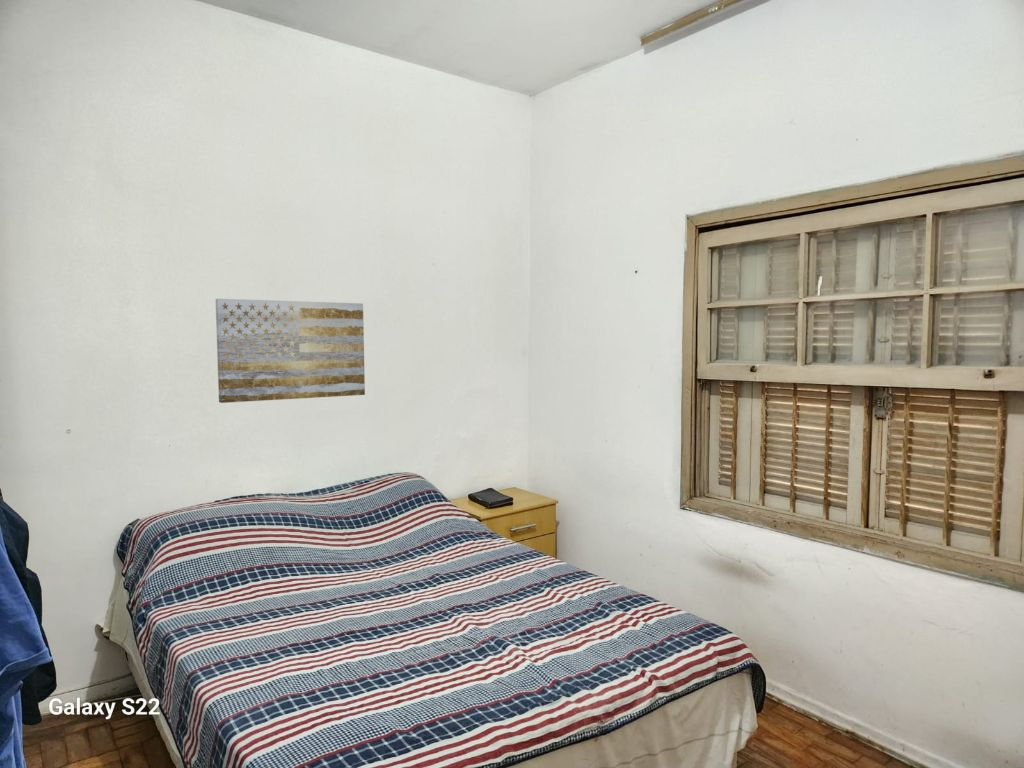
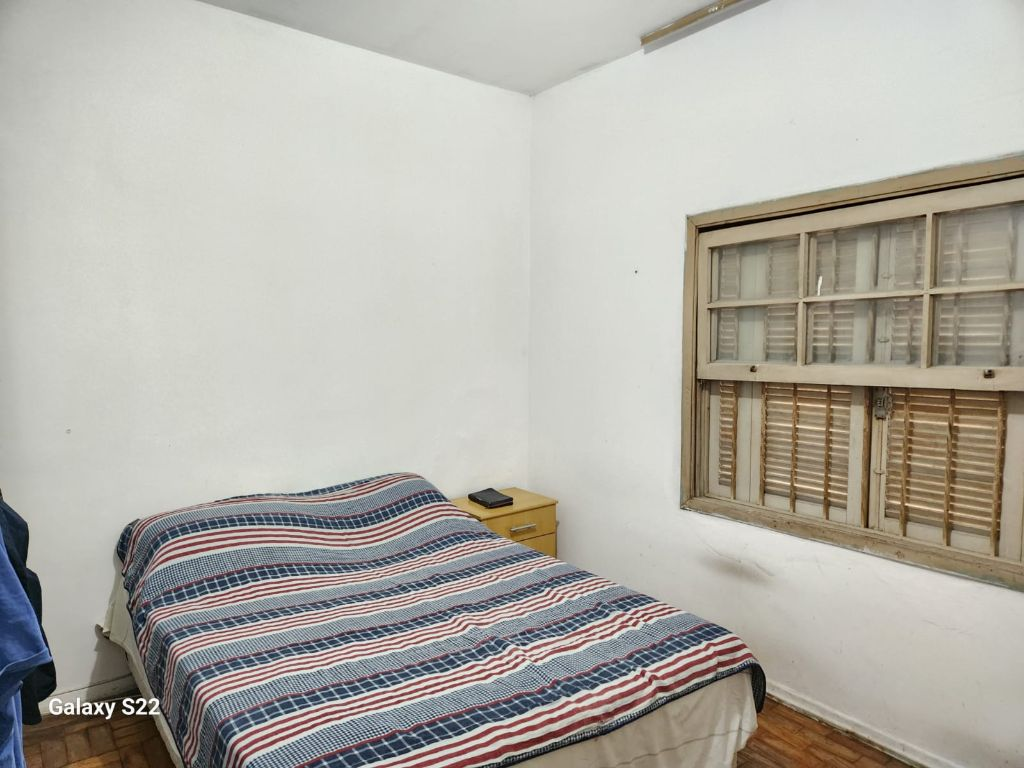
- wall art (295, 350)
